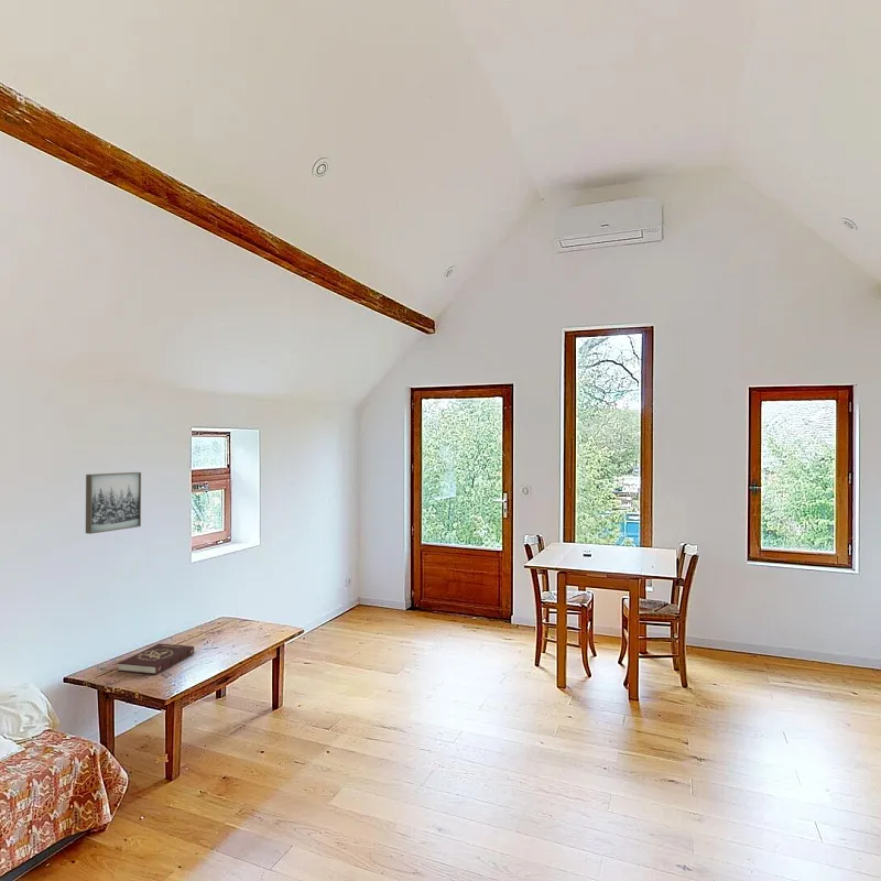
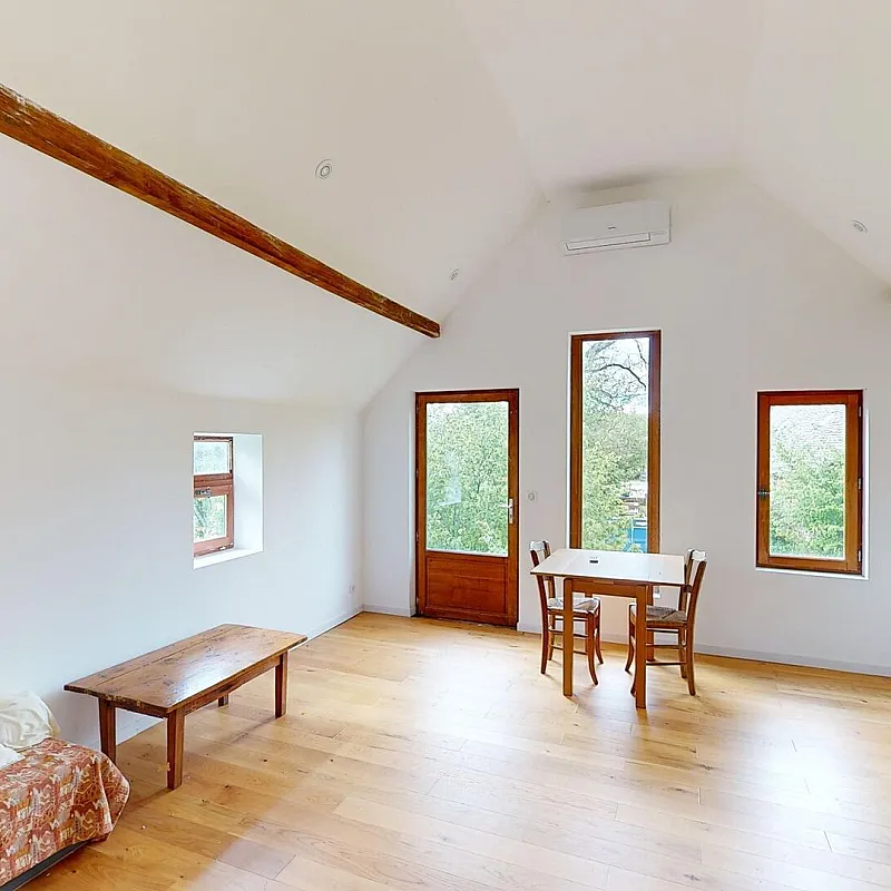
- book (157, 657)
- wall art (113, 501)
